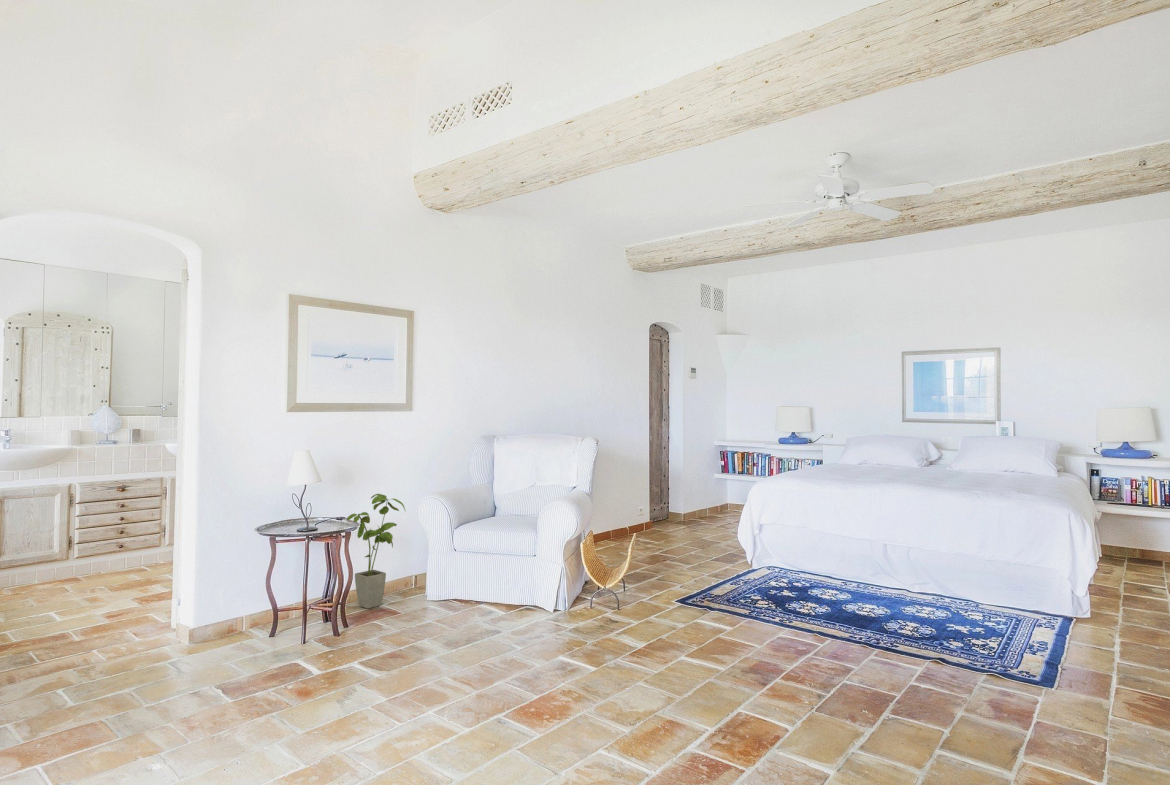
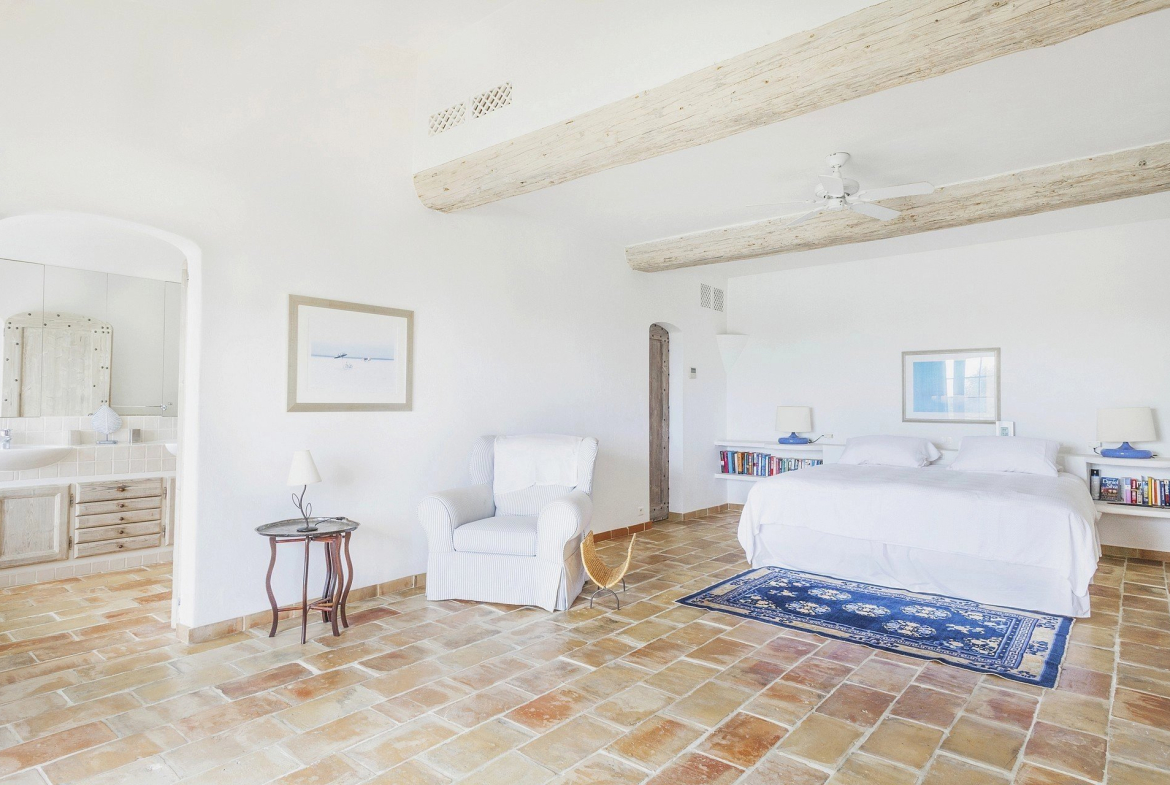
- house plant (377, 548)
